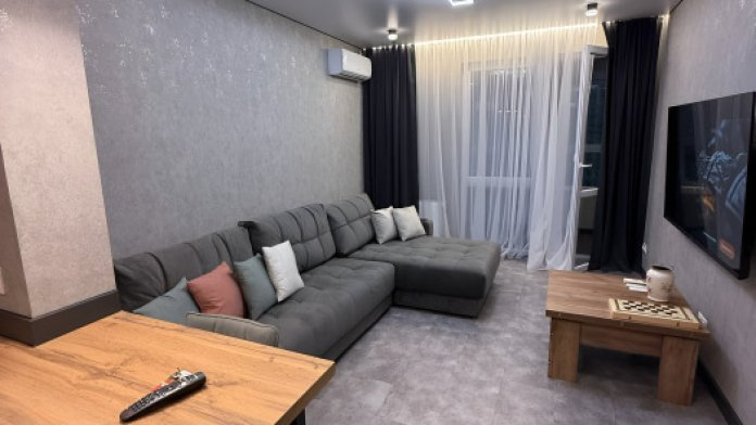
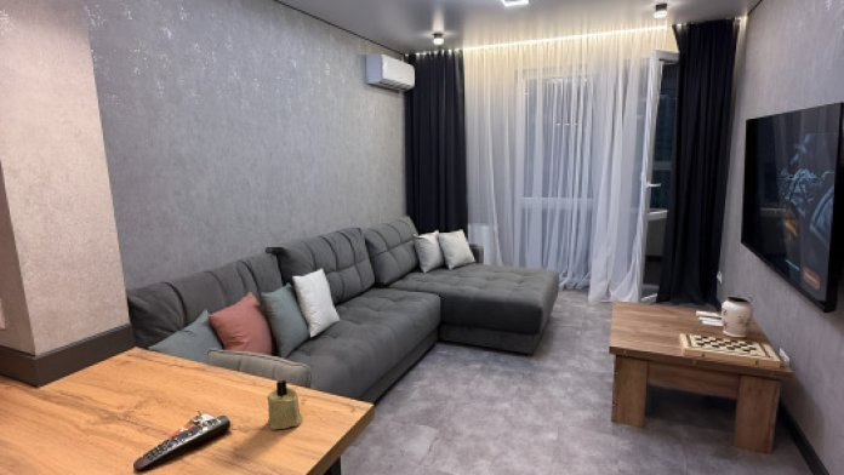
+ candle (284, 402)
